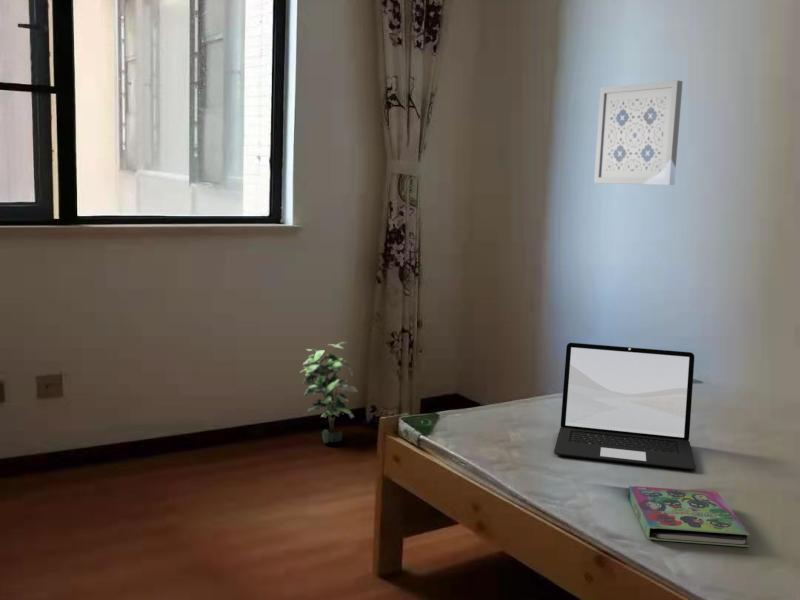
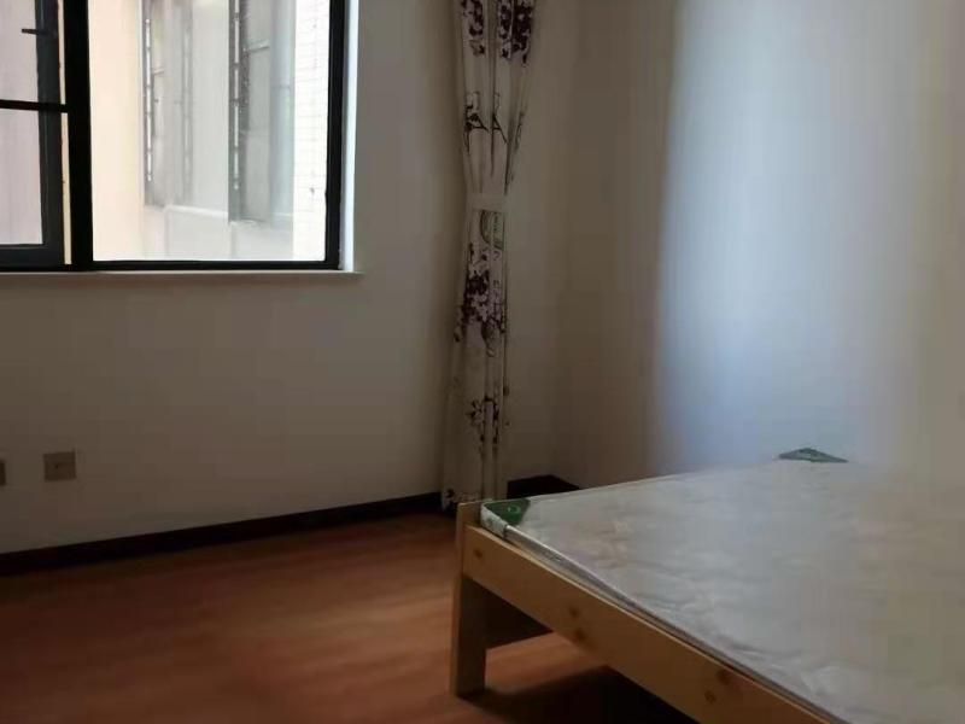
- potted plant (327, 392)
- laptop (626, 402)
- book (684, 514)
- wall art (636, 134)
